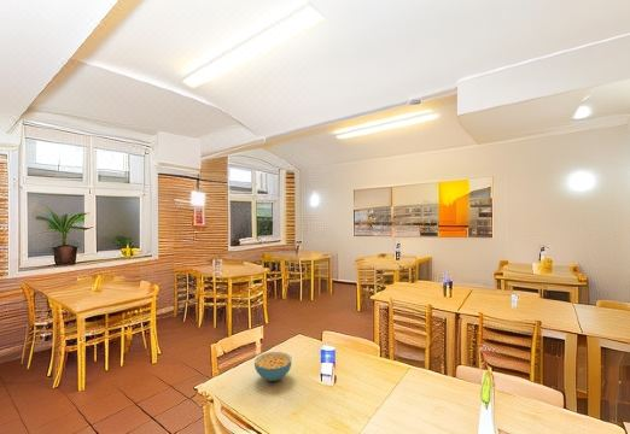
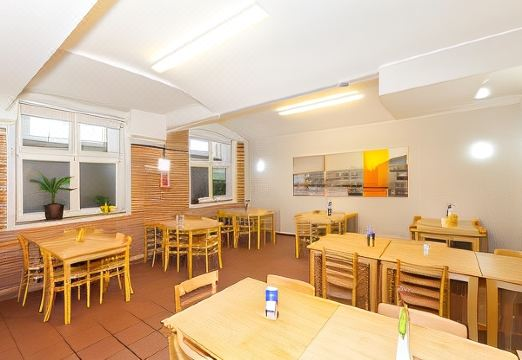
- cereal bowl (273, 369)
